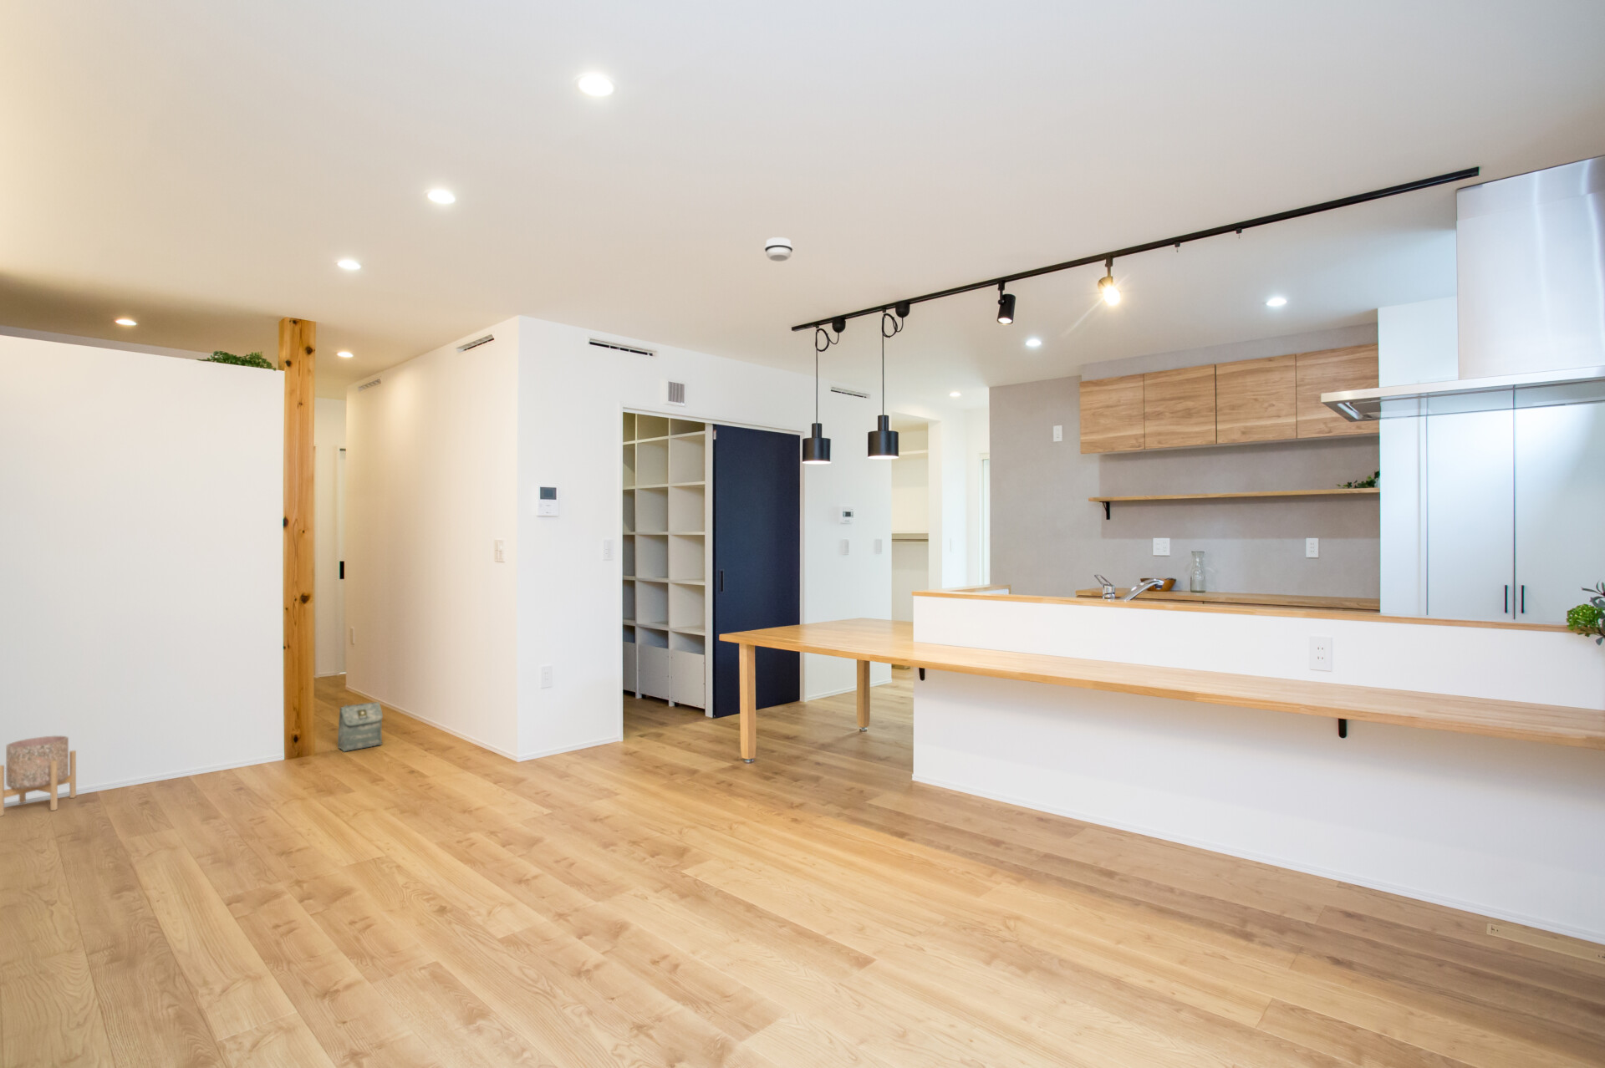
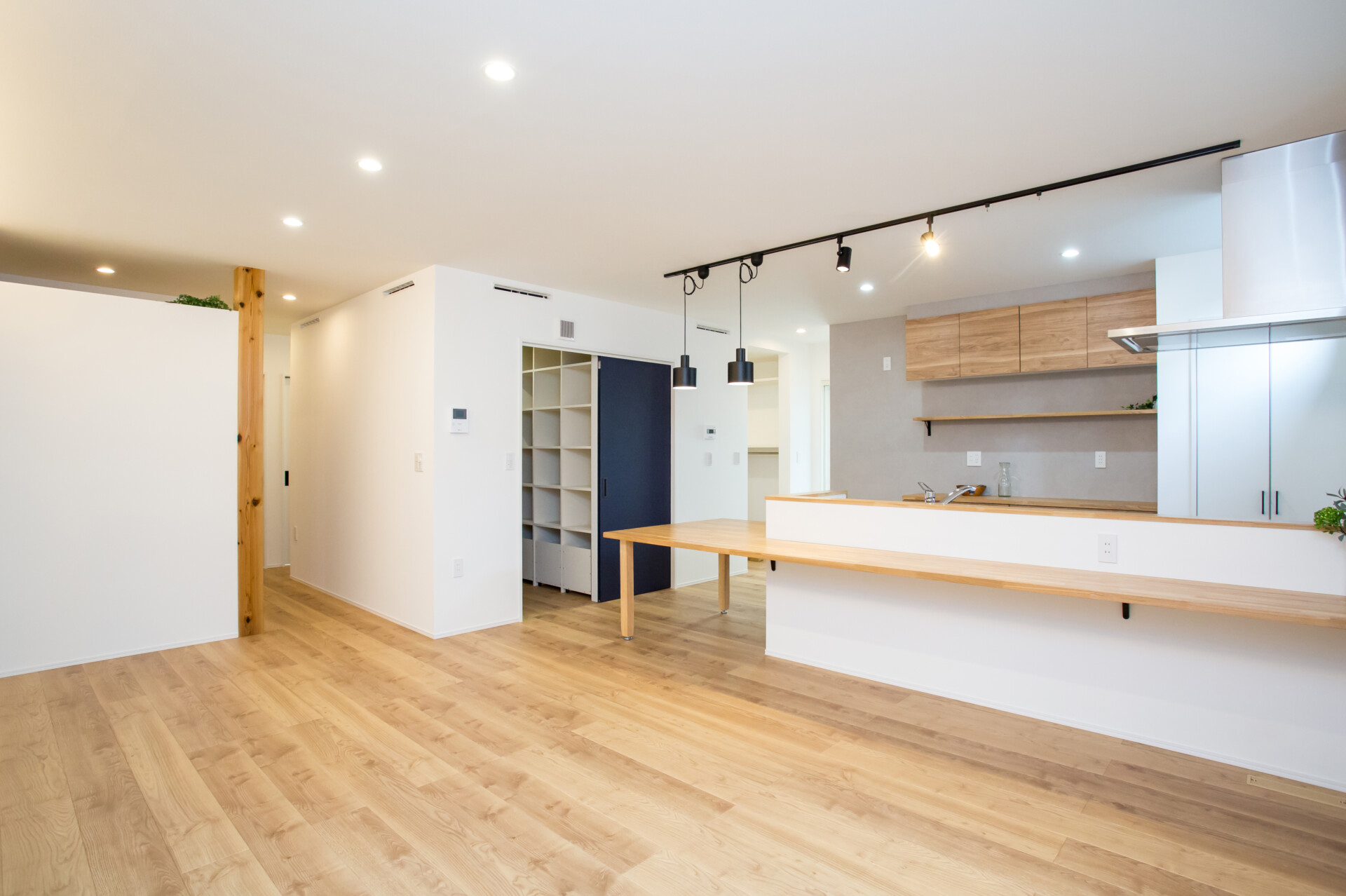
- planter (38, 774)
- smoke detector (779, 249)
- bag (360, 725)
